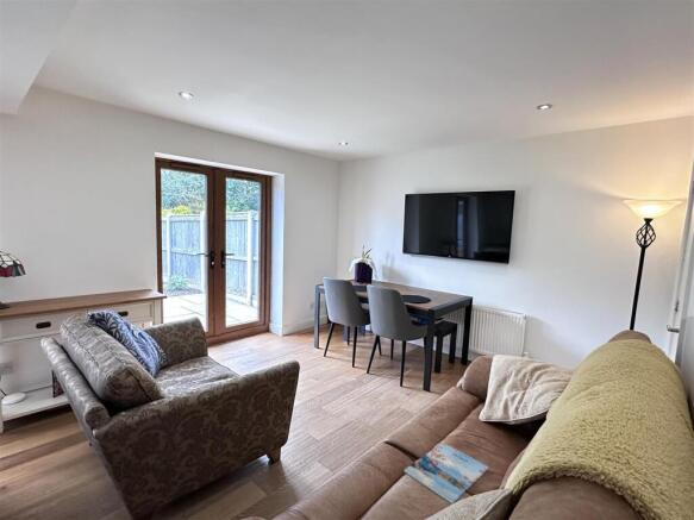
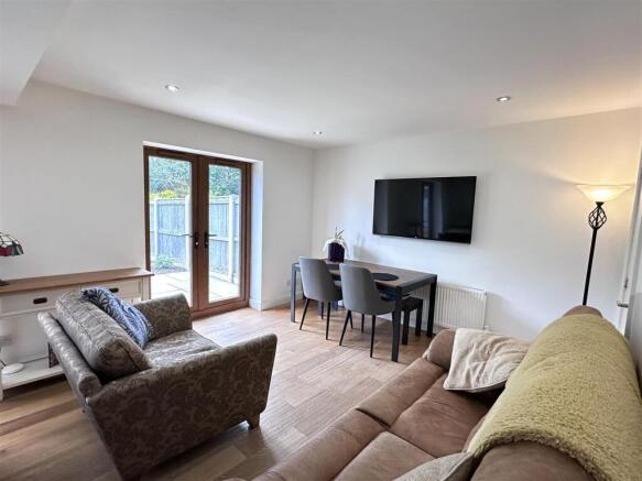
- magazine (446, 469)
